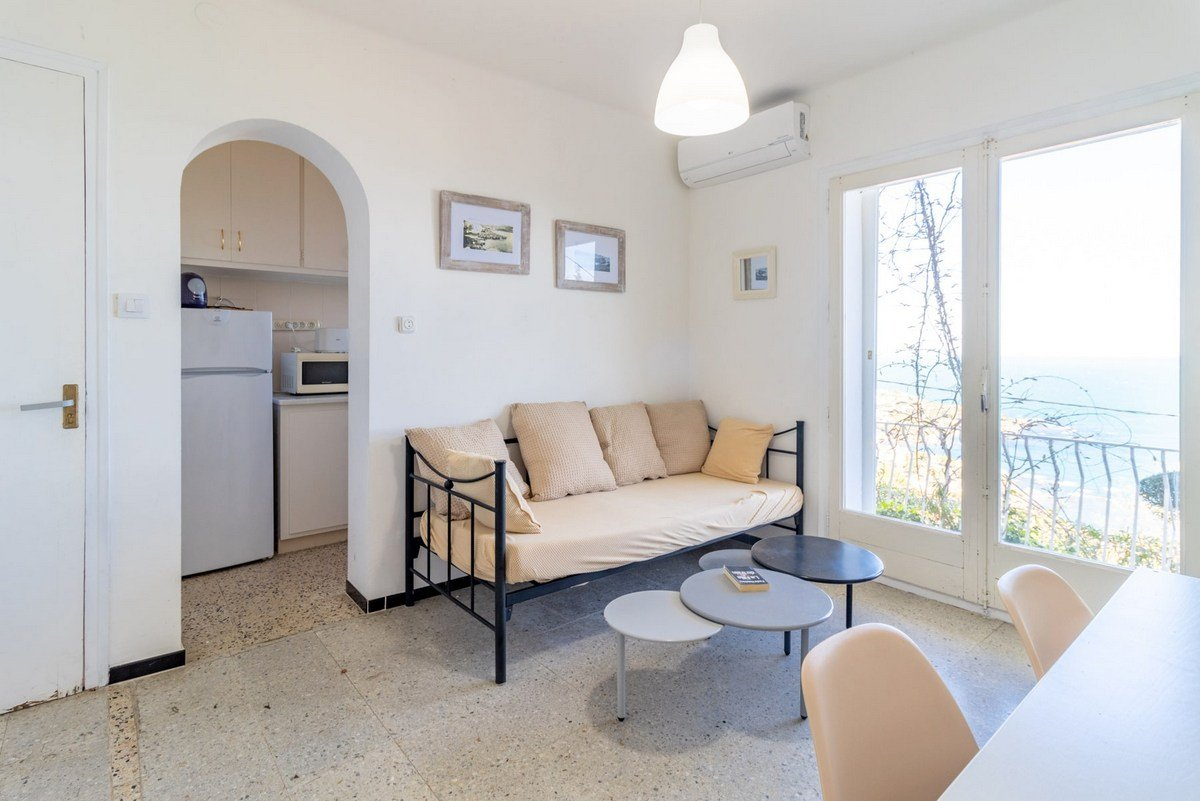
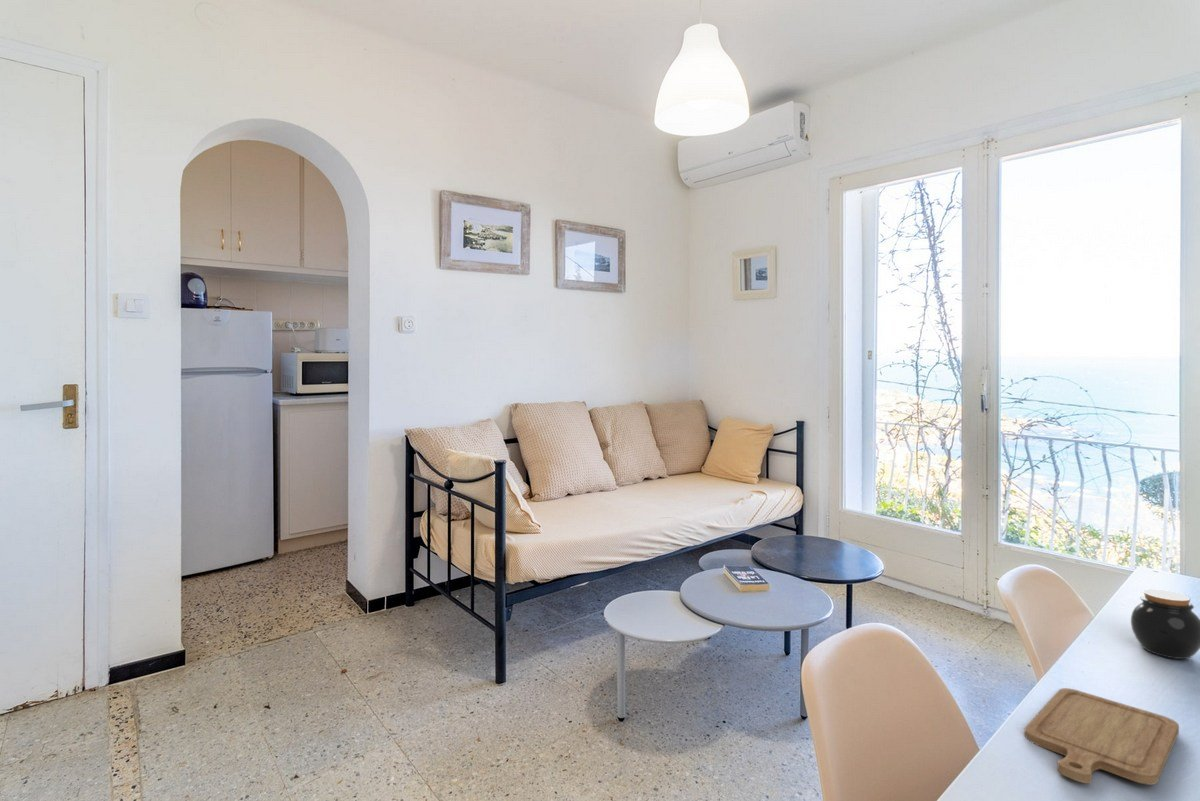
+ chopping board (1097, 737)
+ jar (1166, 623)
